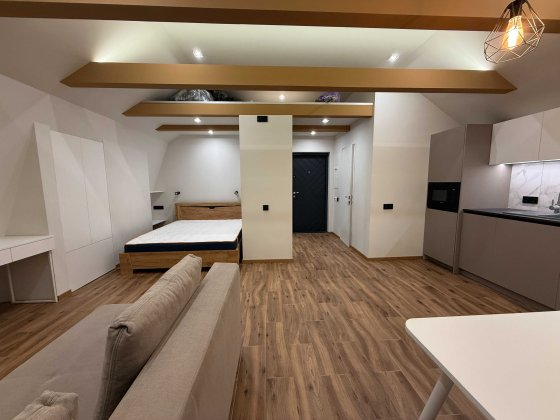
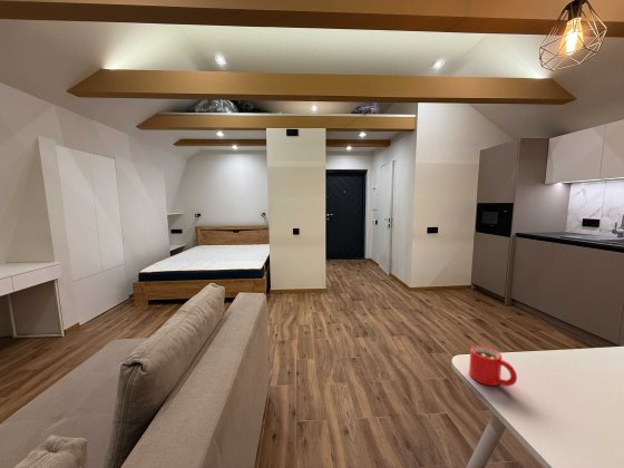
+ mug (493, 368)
